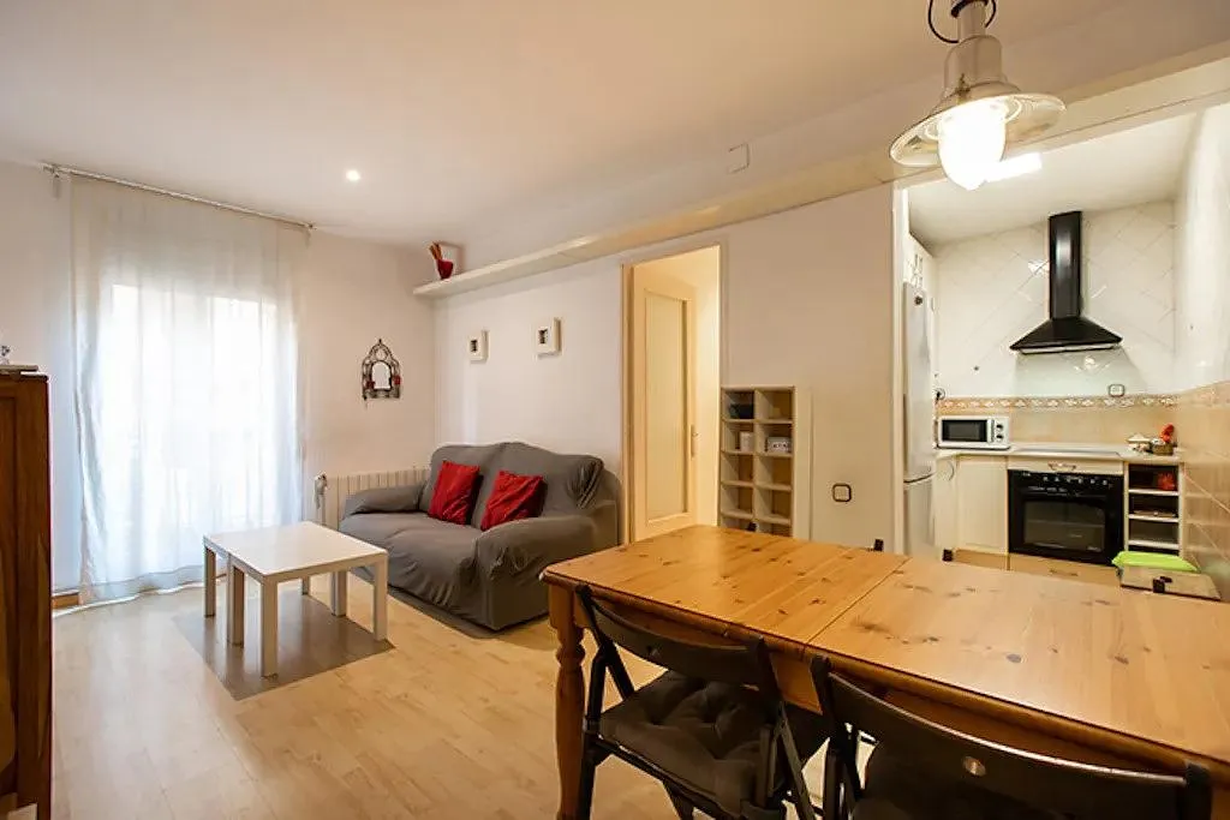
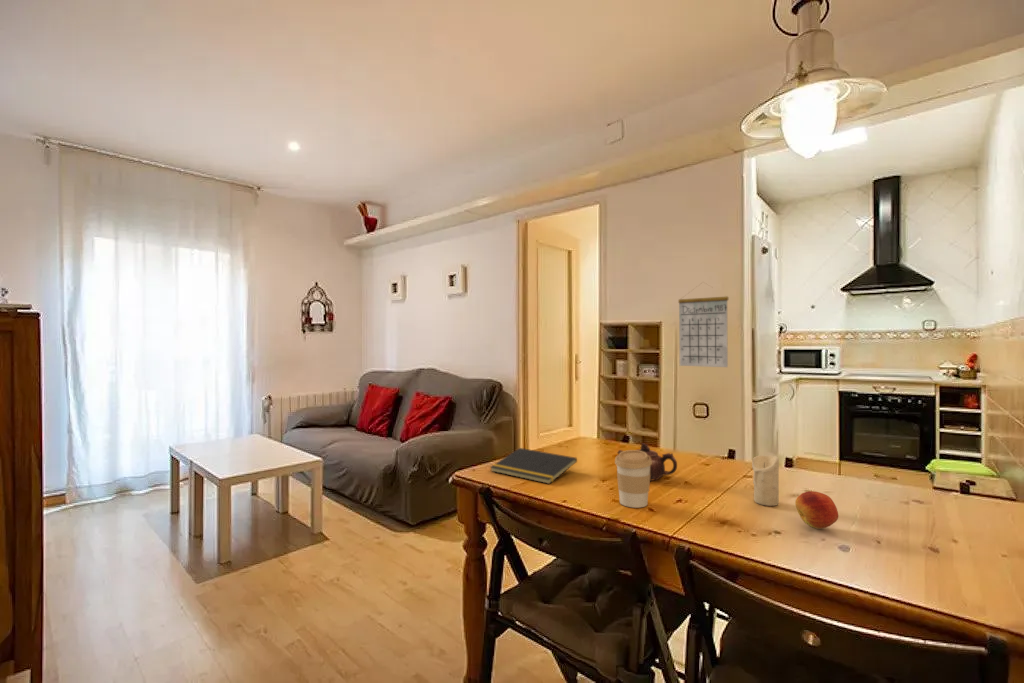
+ calendar (702, 324)
+ coffee cup (633, 477)
+ teapot (648, 455)
+ notepad (533, 464)
+ fruit (816, 510)
+ candle (765, 479)
